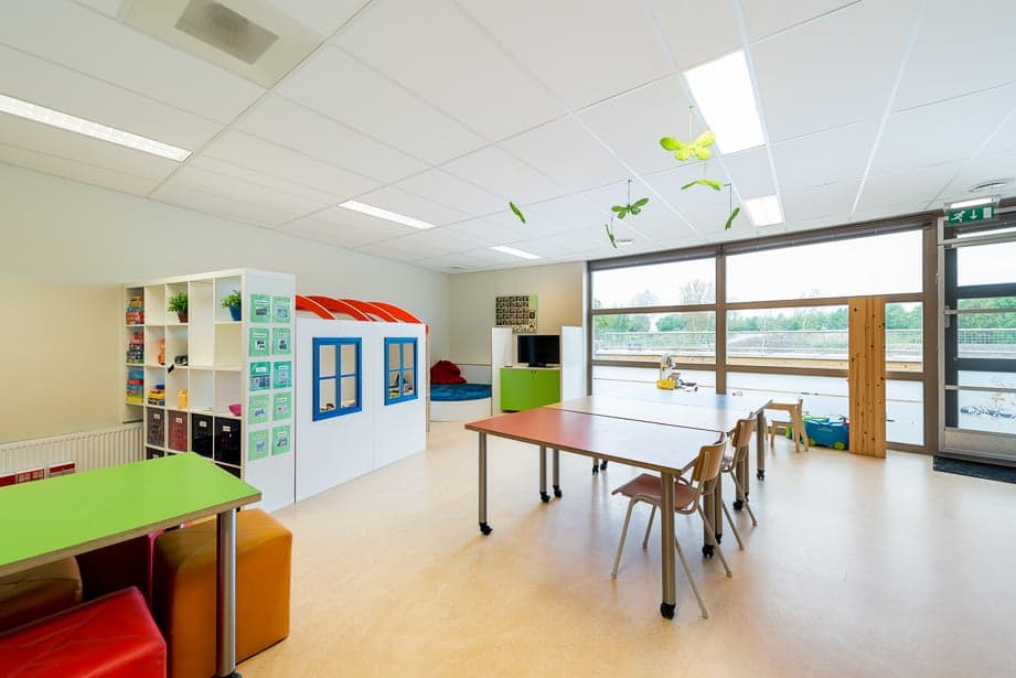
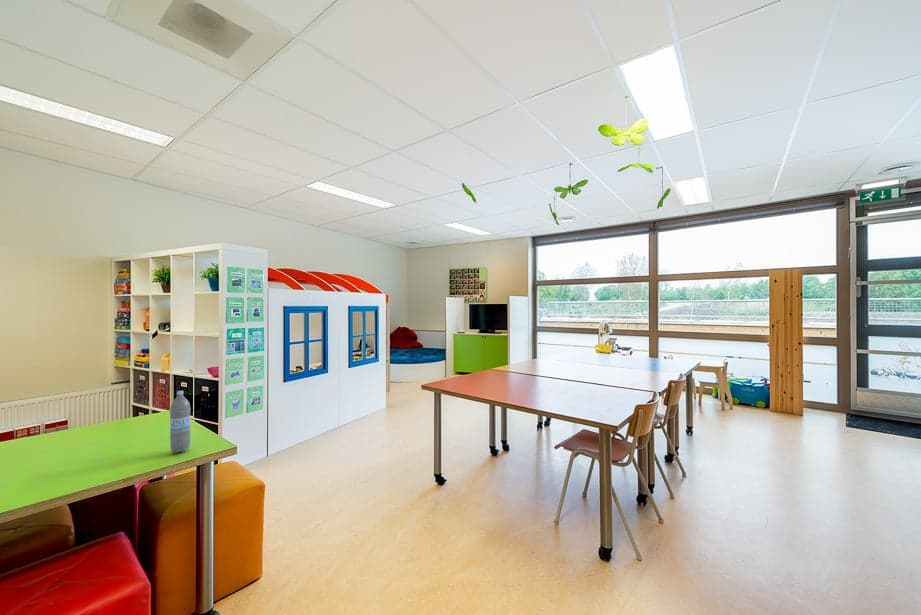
+ water bottle (180, 421)
